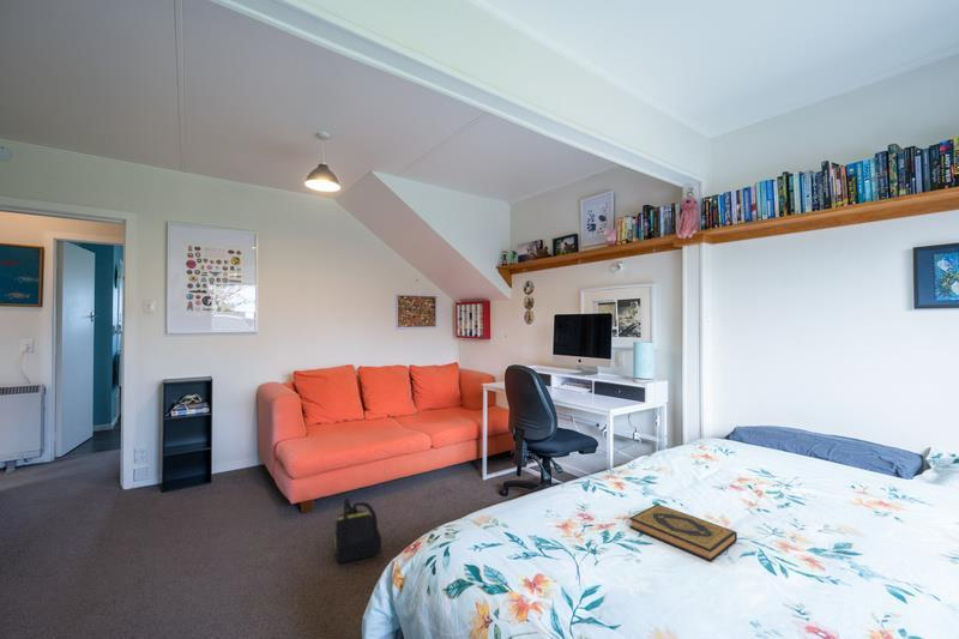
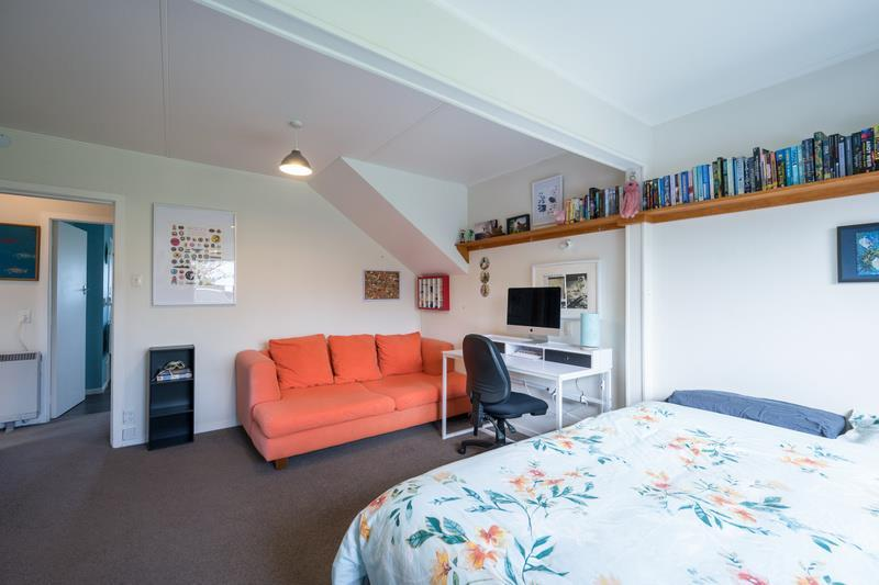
- hardback book (681, 529)
- backpack (354, 522)
